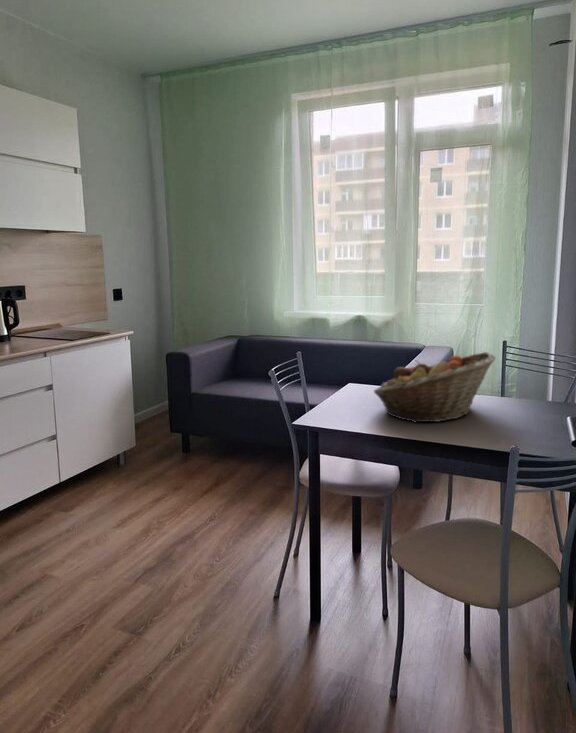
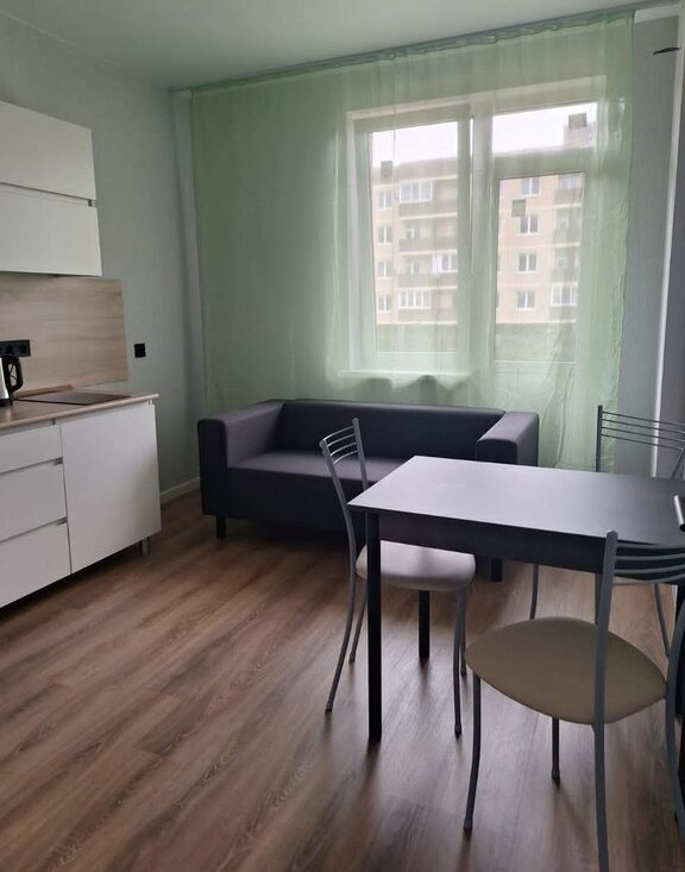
- fruit basket (434, 382)
